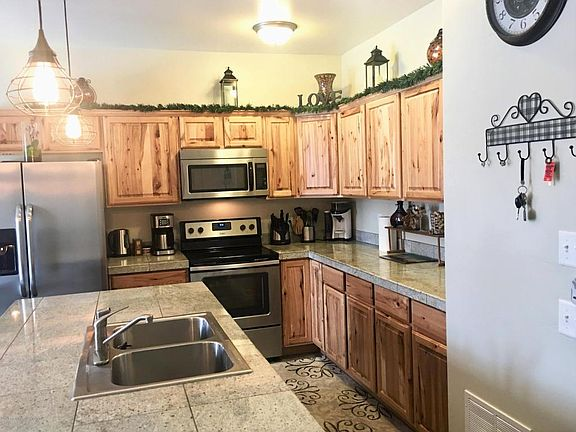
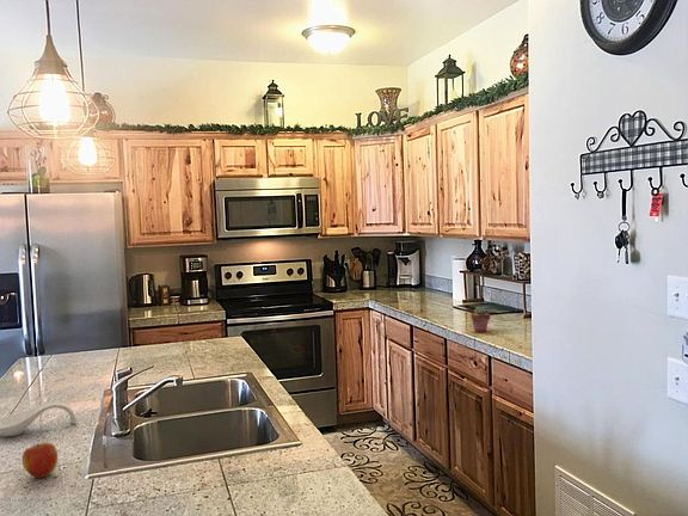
+ potted succulent (480, 318)
+ apple (39, 459)
+ spoon rest (31, 418)
